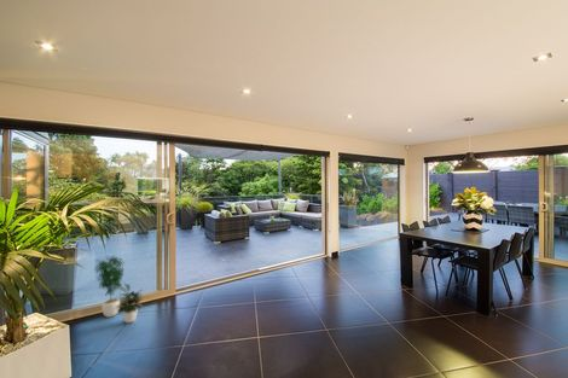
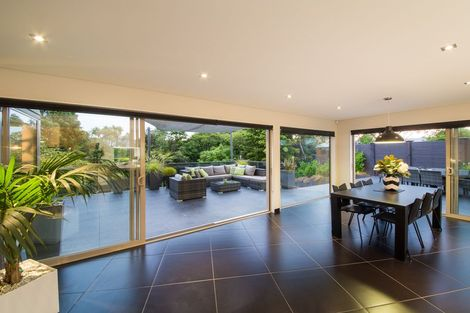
- potted plant (118, 286)
